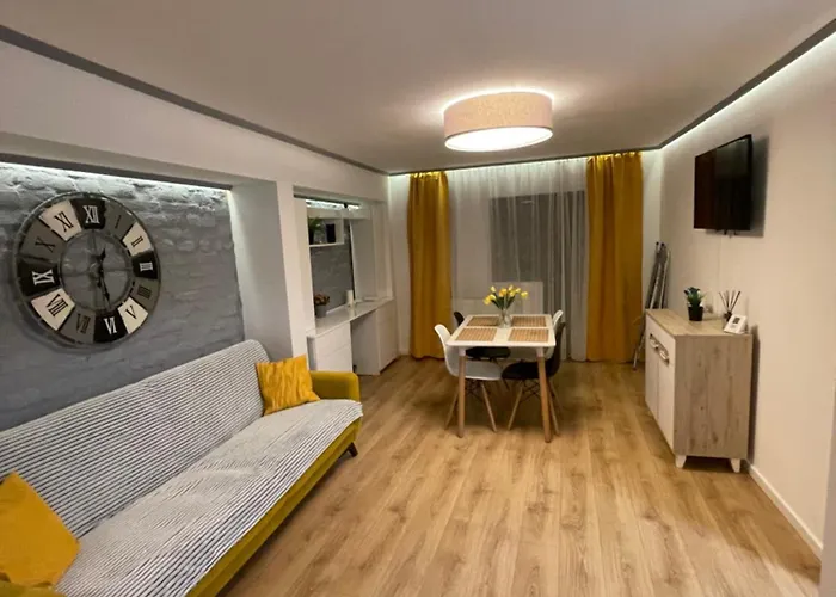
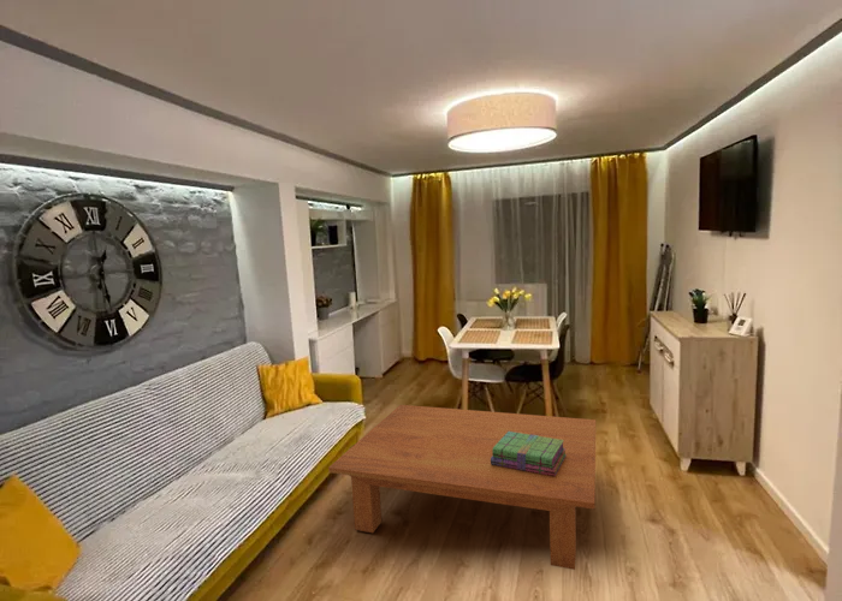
+ coffee table (474, 472)
+ stack of books (528, 451)
